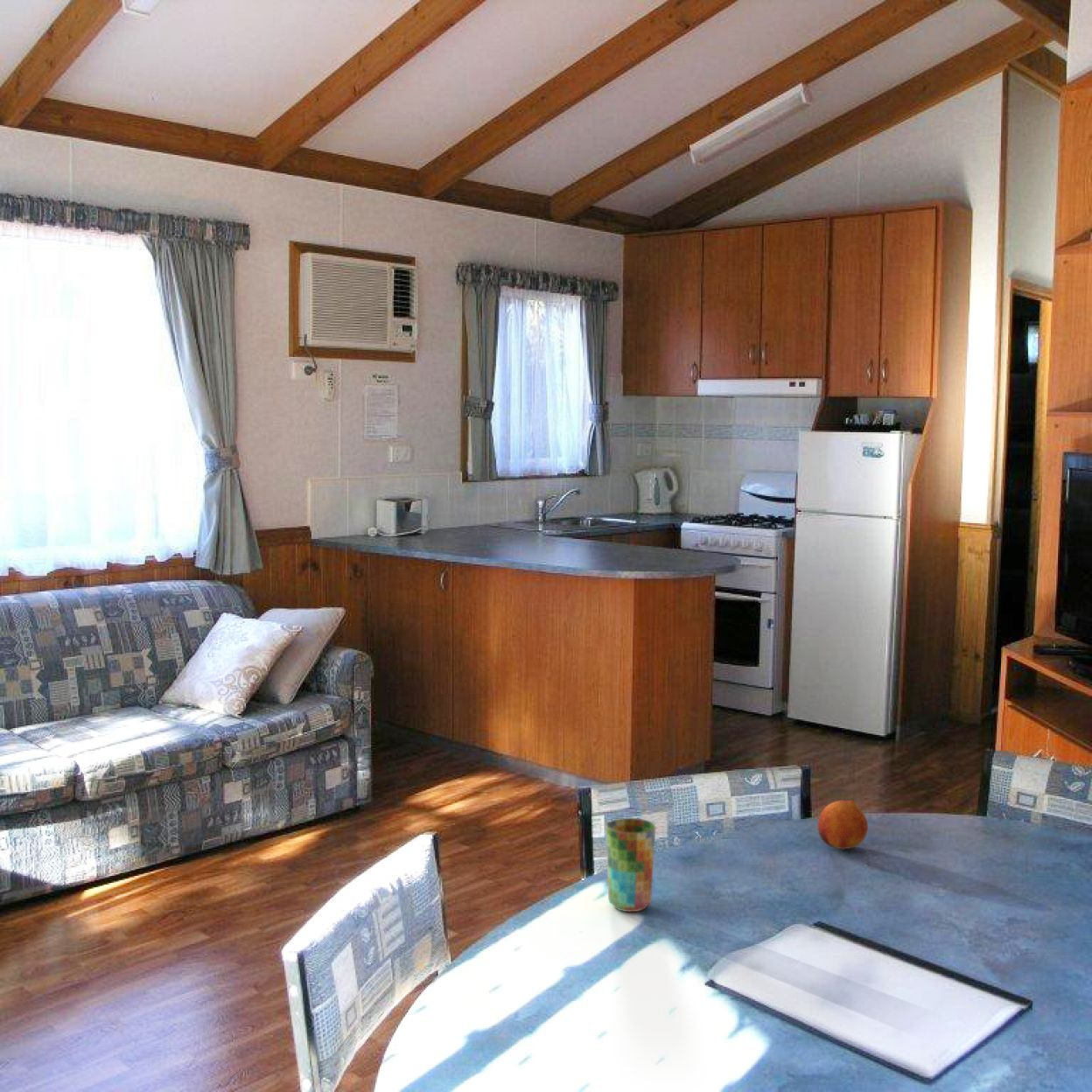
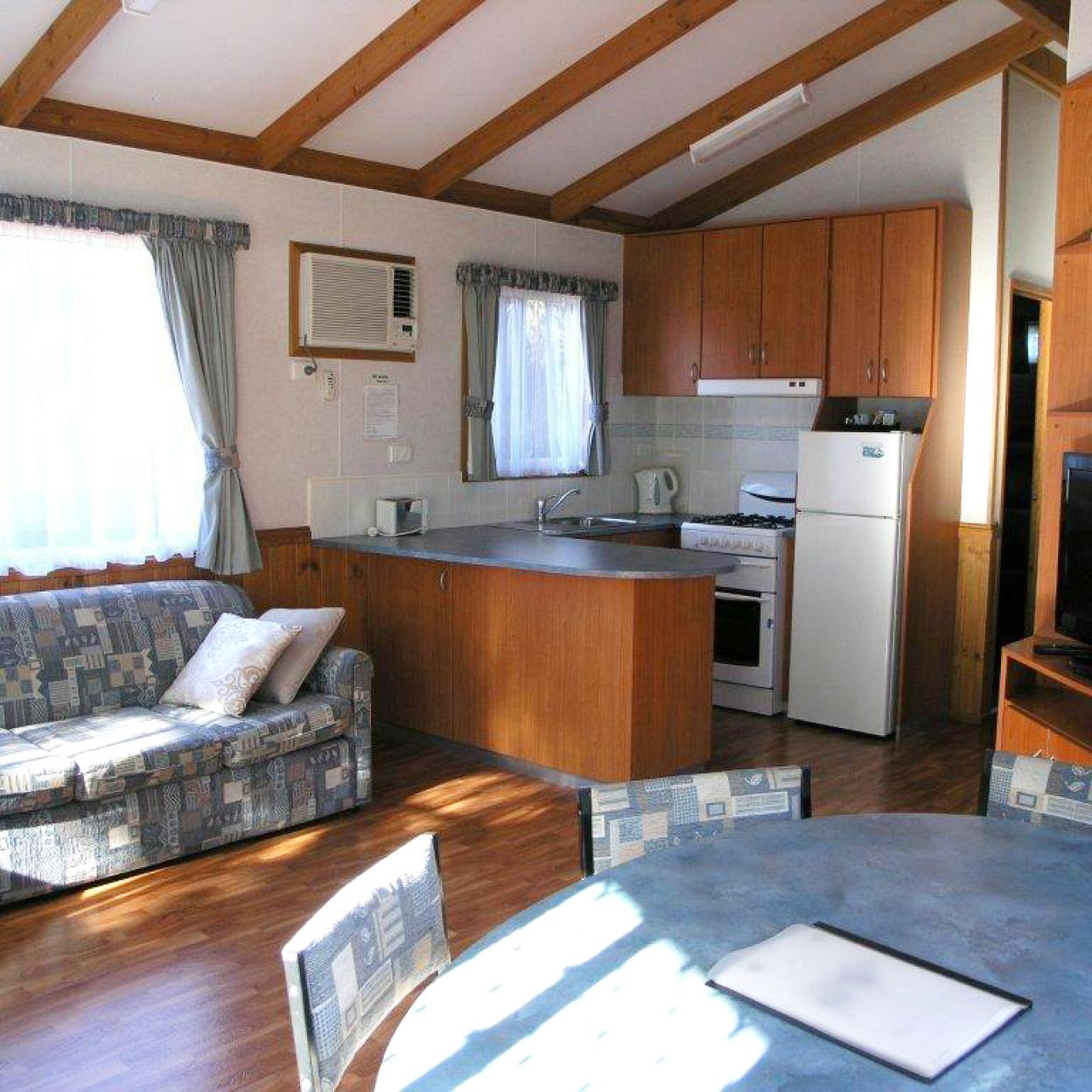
- cup (630, 865)
- fruit (843, 823)
